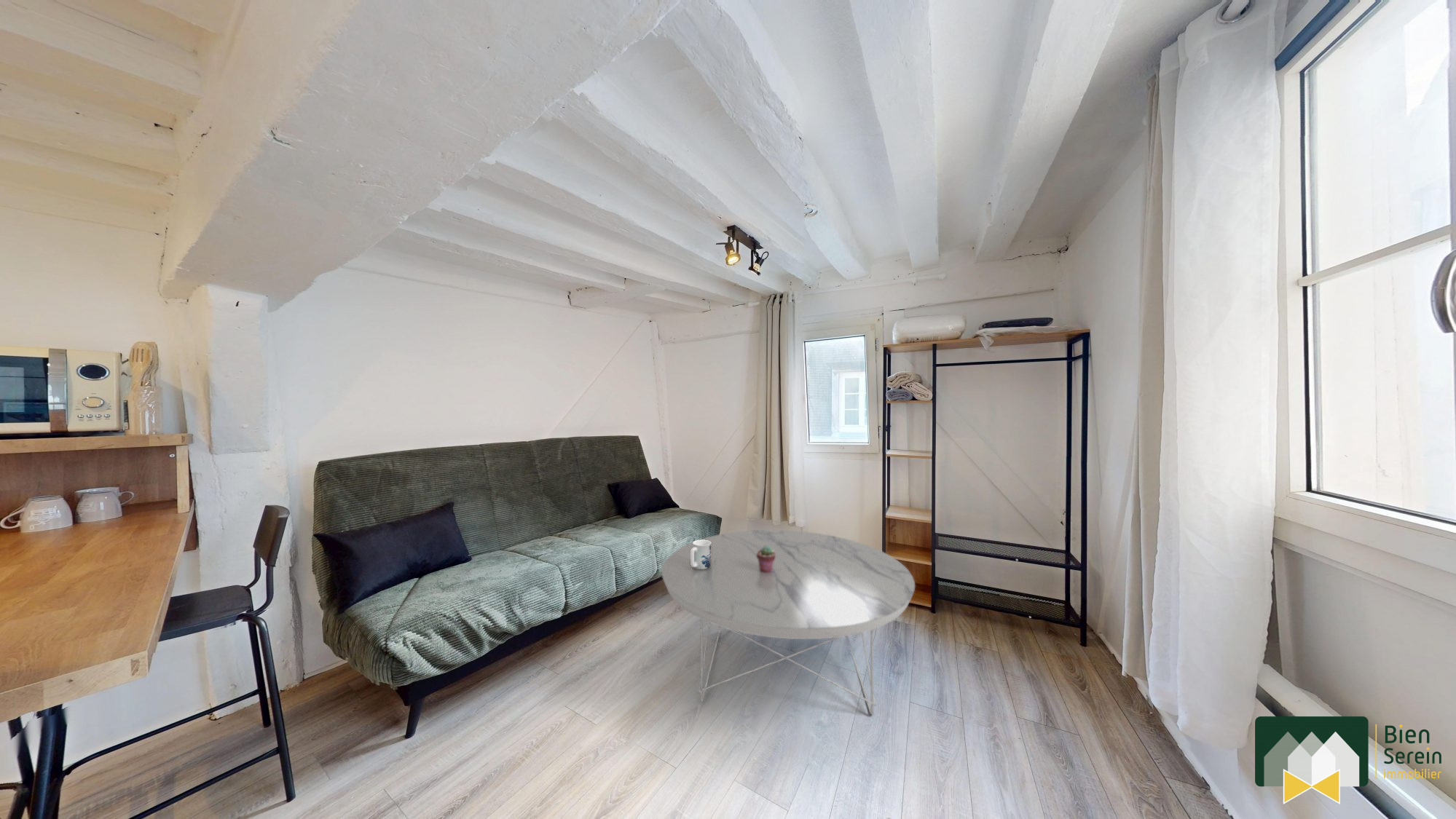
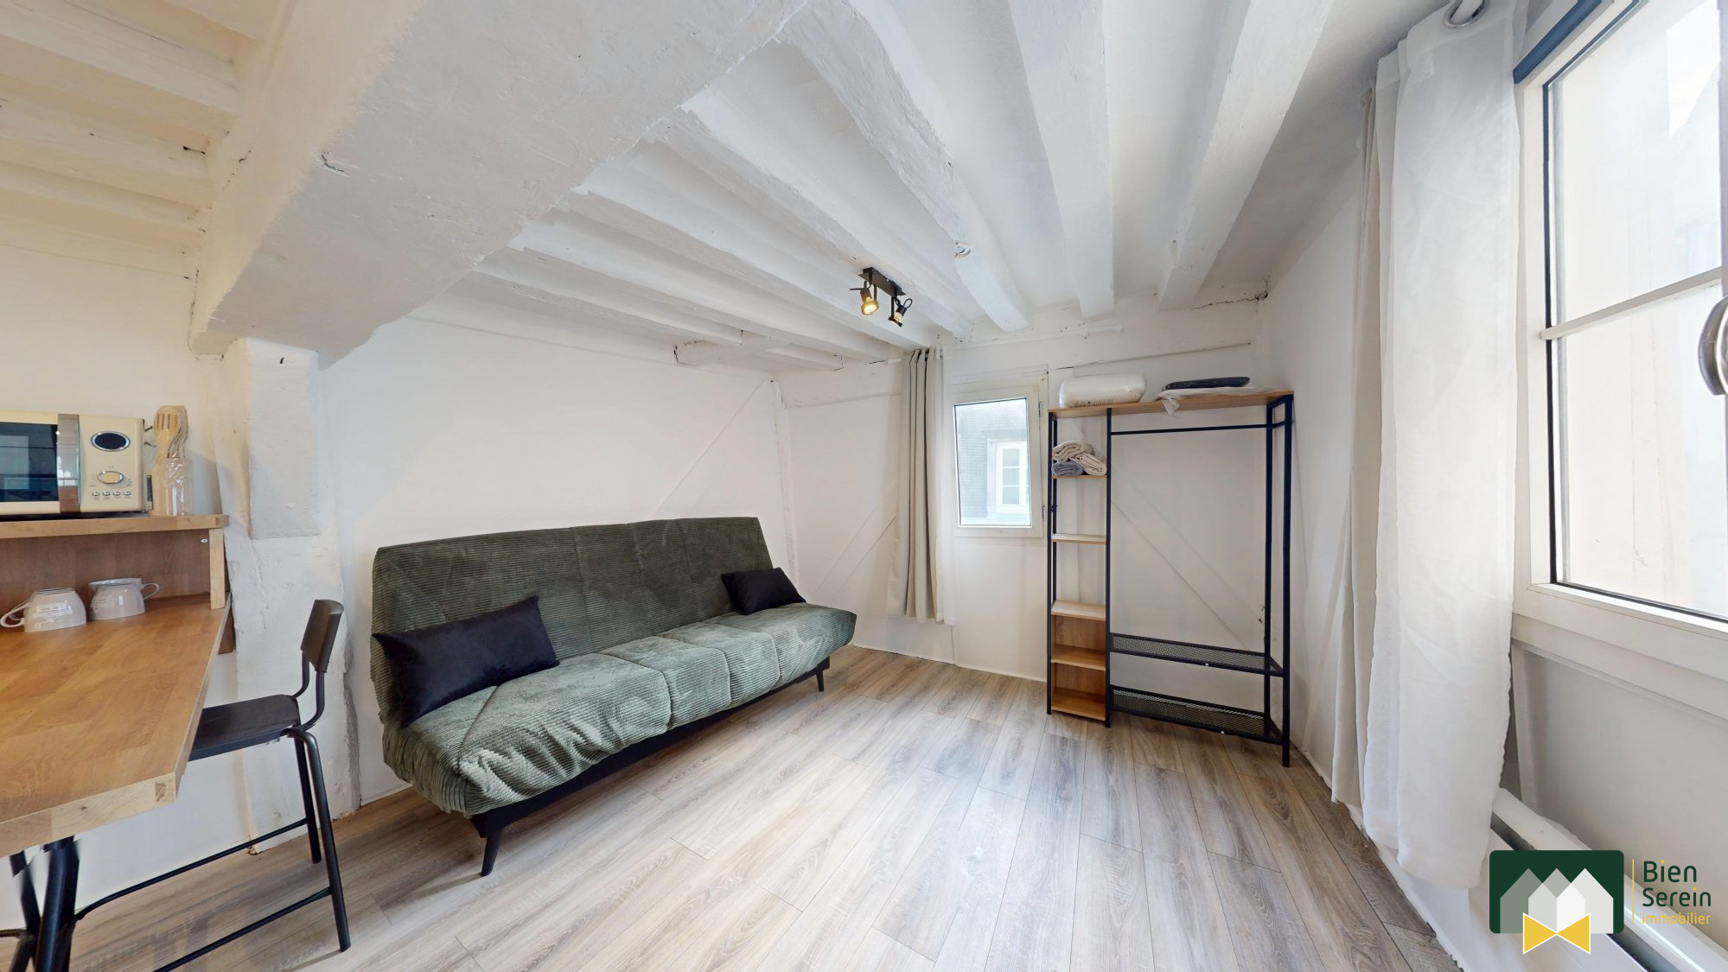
- potted succulent (766, 558)
- coffee table (783, 615)
- mug (701, 555)
